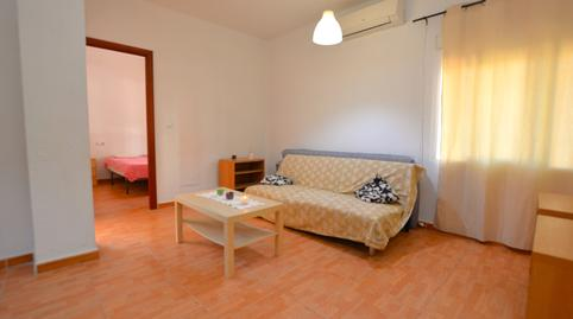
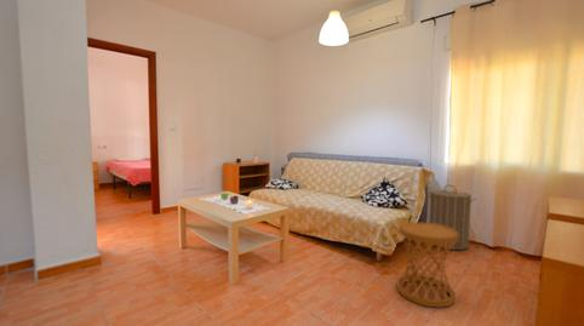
+ side table (425, 261)
+ laundry hamper (448, 215)
